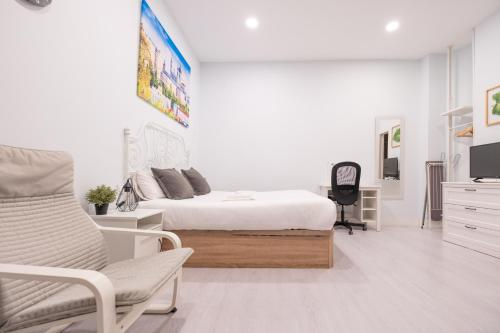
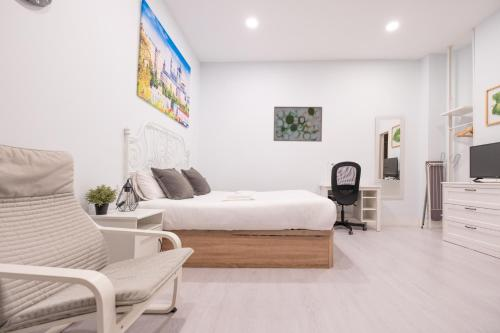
+ wall art (297, 123)
